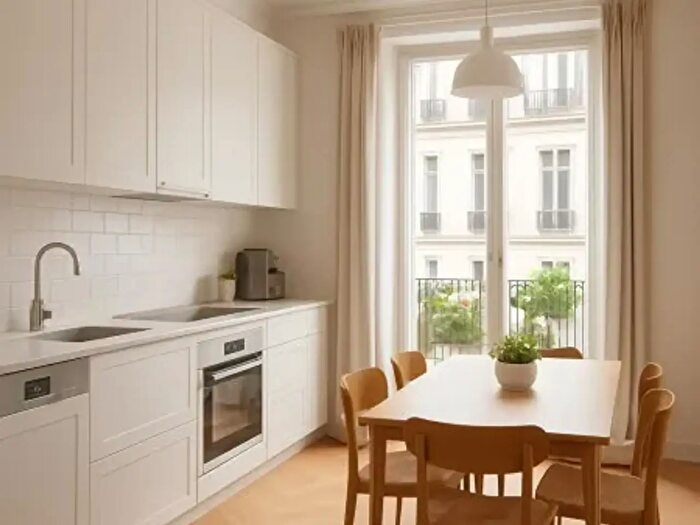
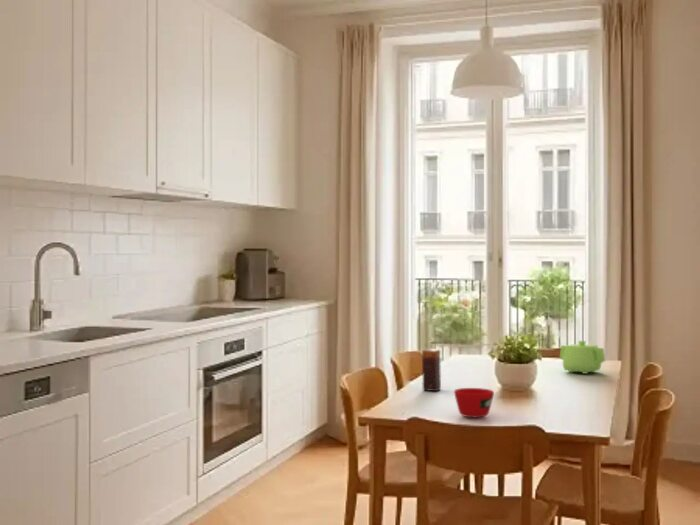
+ cup (476, 402)
+ teapot (584, 355)
+ candle (431, 369)
